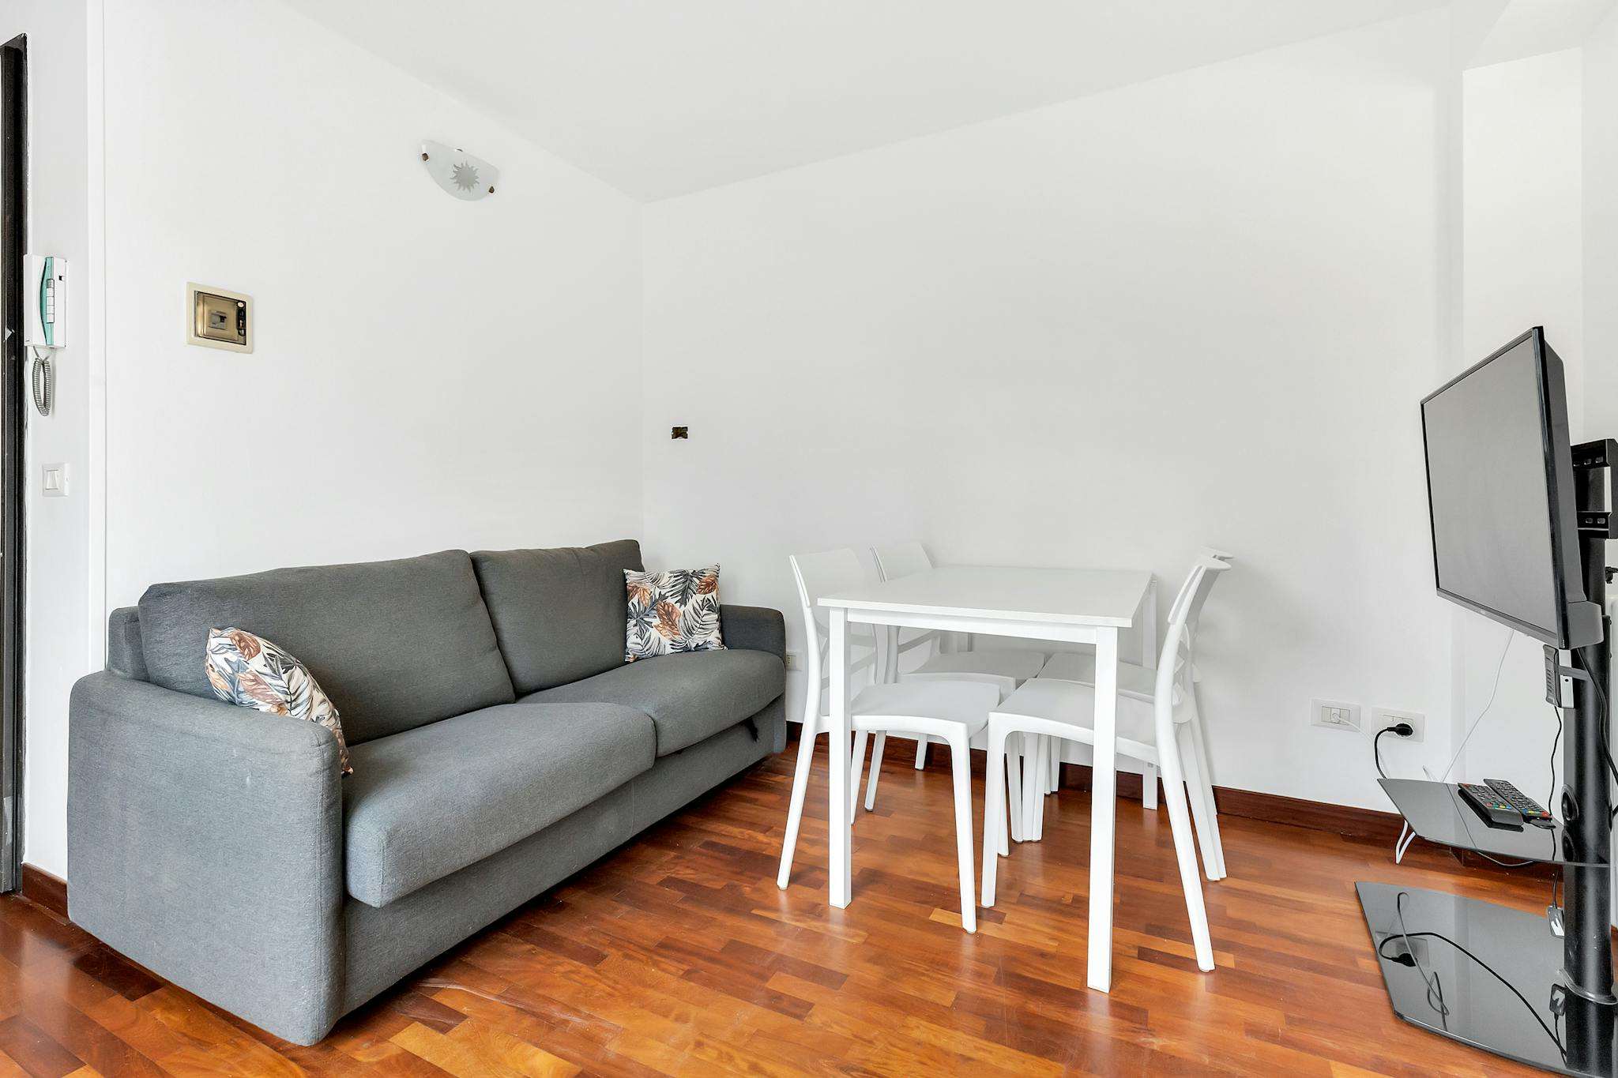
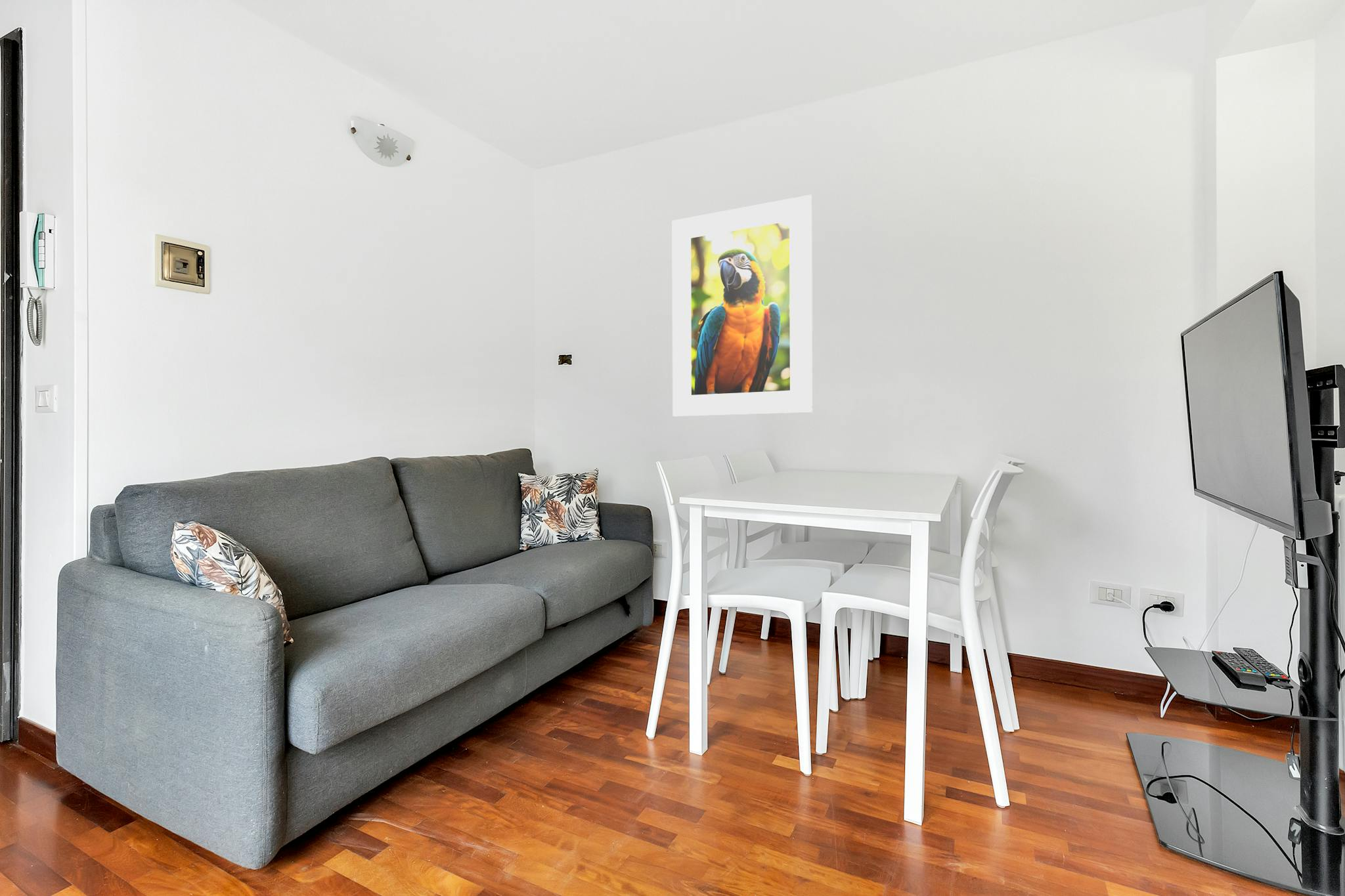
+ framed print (739, 311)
